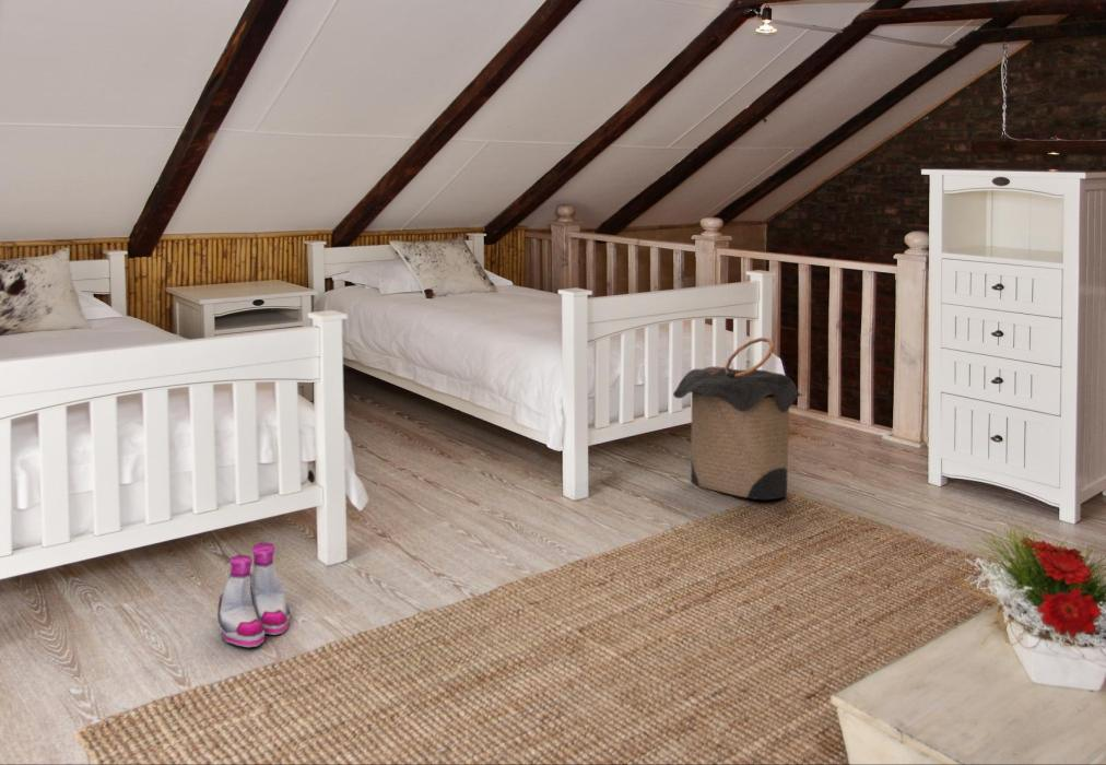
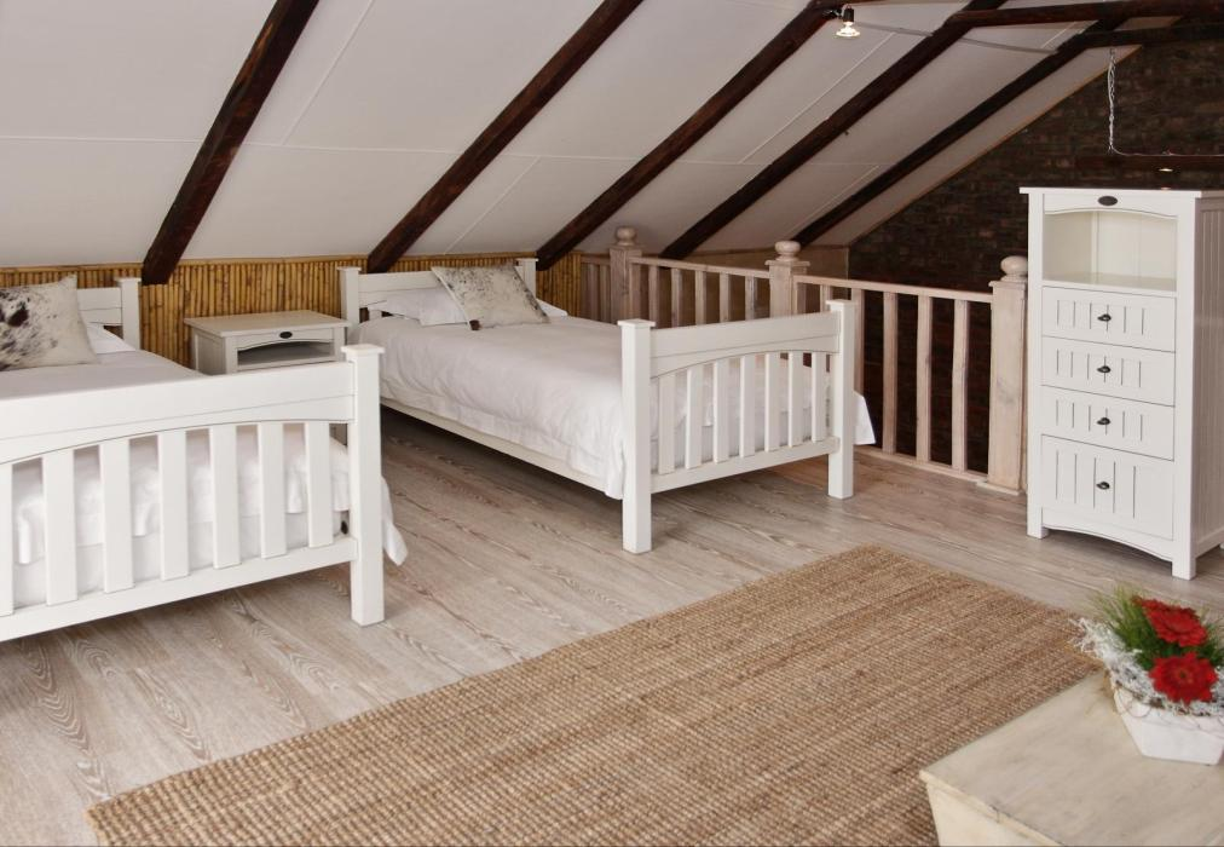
- boots (254, 588)
- laundry hamper (734, 413)
